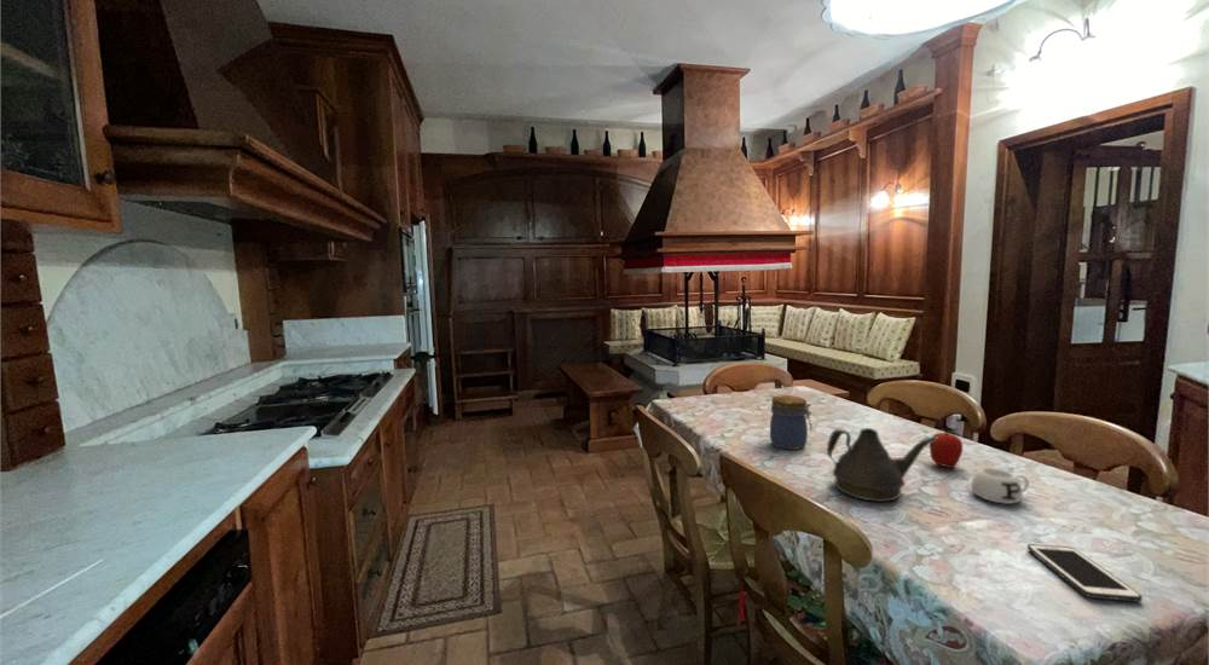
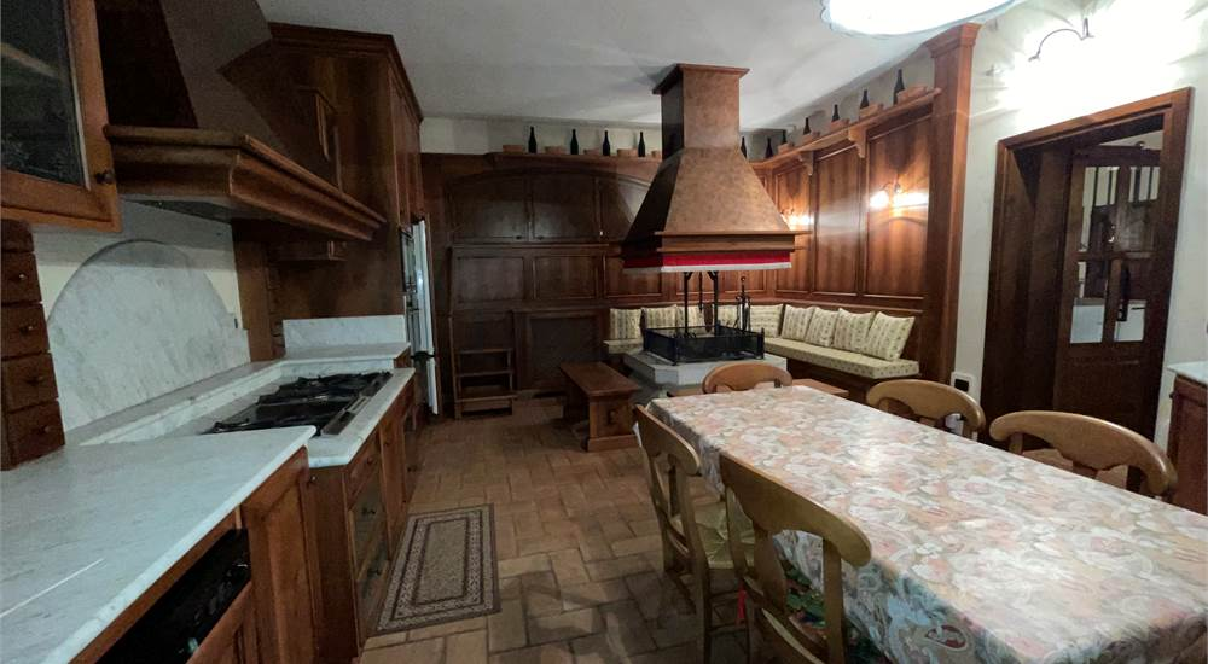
- fruit (945, 447)
- jar (789, 421)
- teapot (881, 461)
- cell phone (1078, 569)
- mug (1002, 484)
